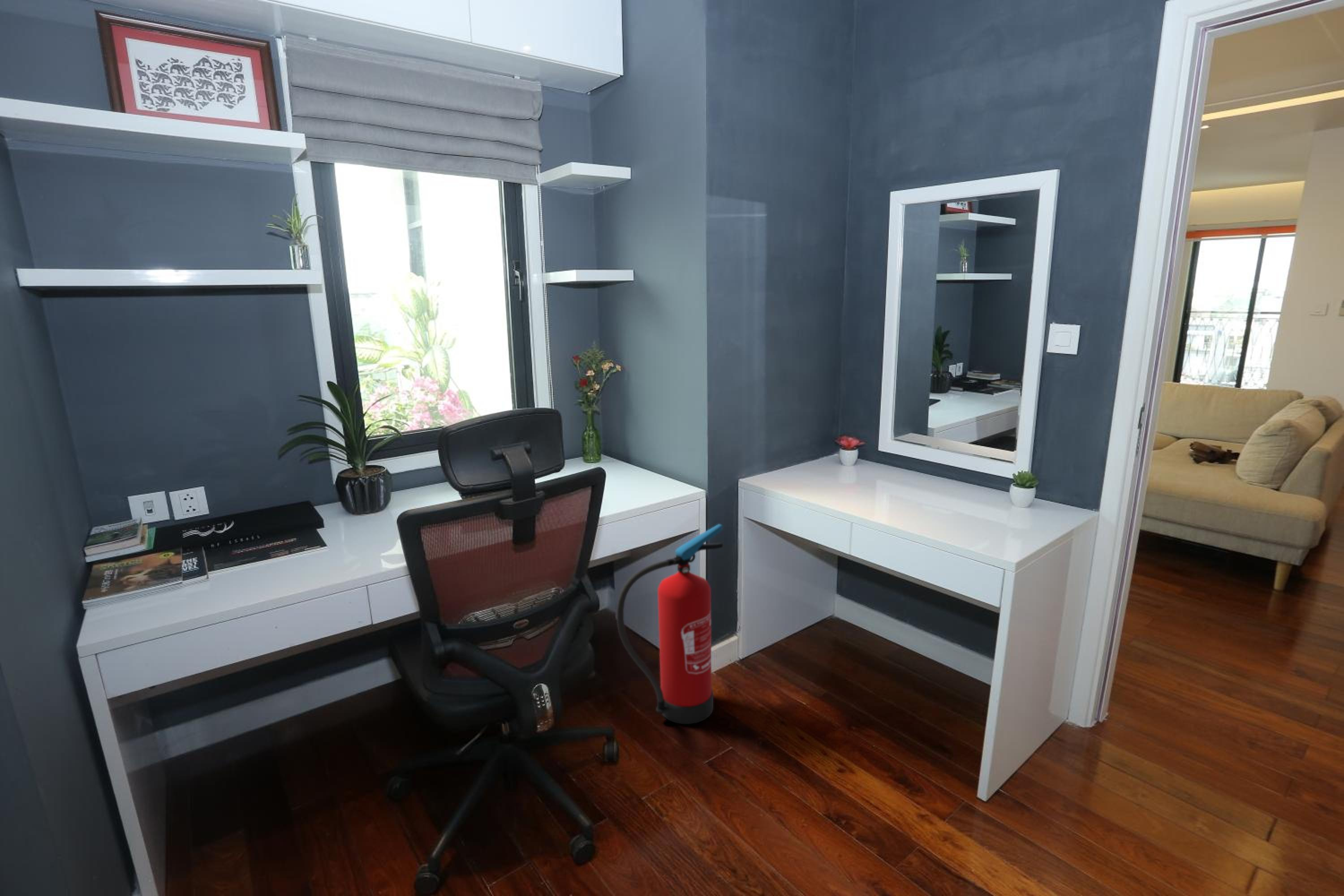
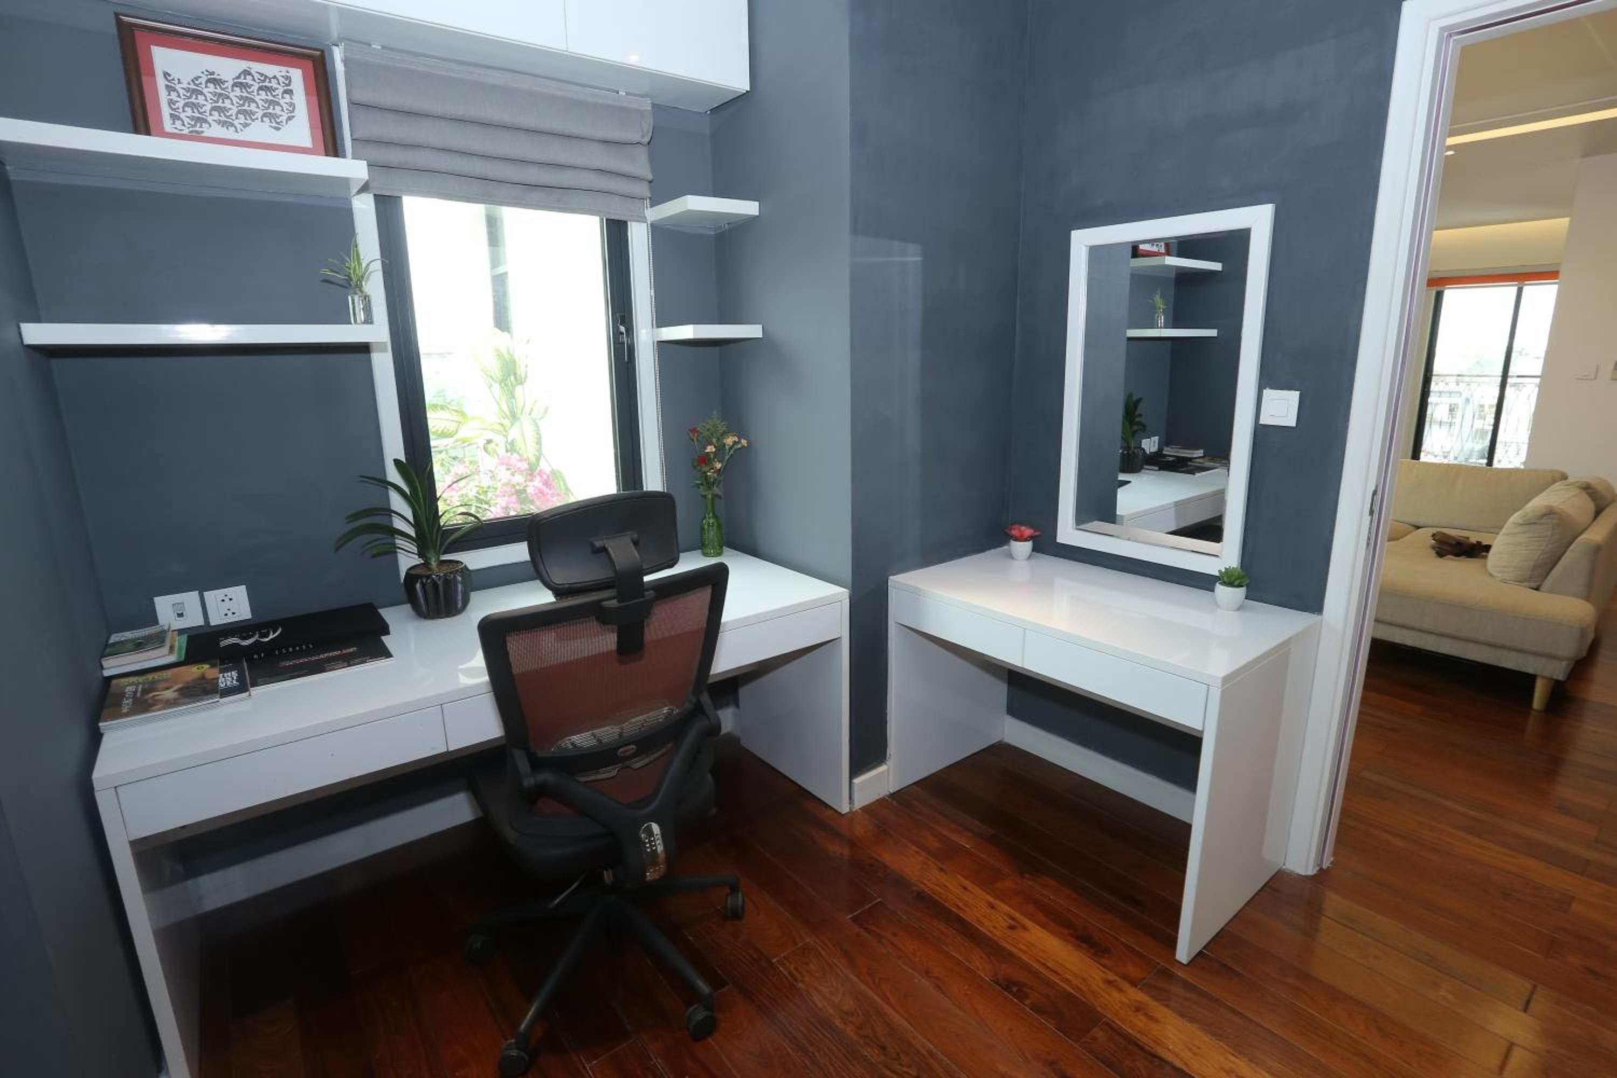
- fire extinguisher (673, 629)
